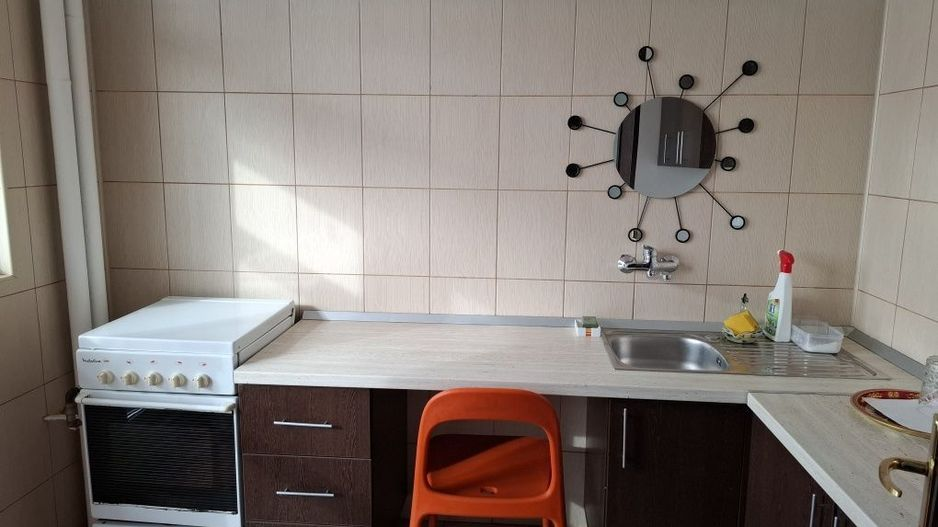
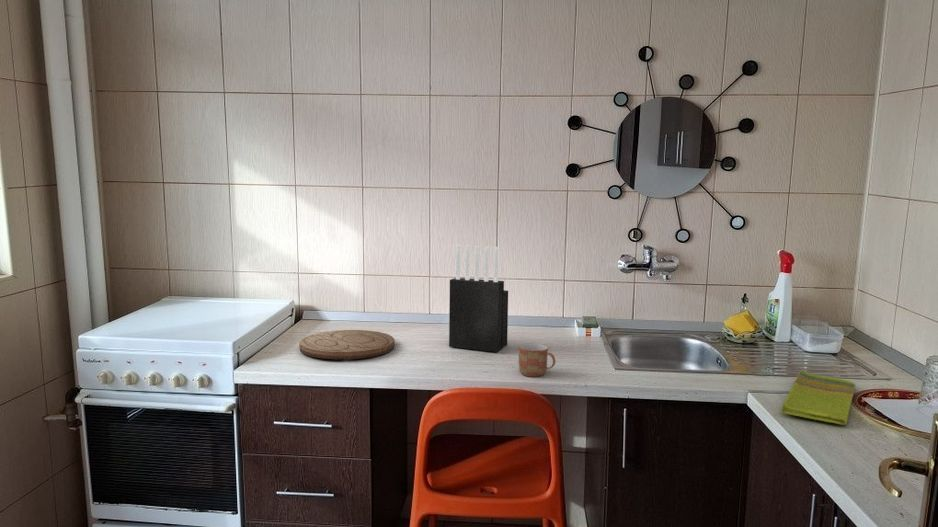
+ cutting board (347, 343)
+ mug (536, 360)
+ dish towel (820, 395)
+ knife block (480, 295)
